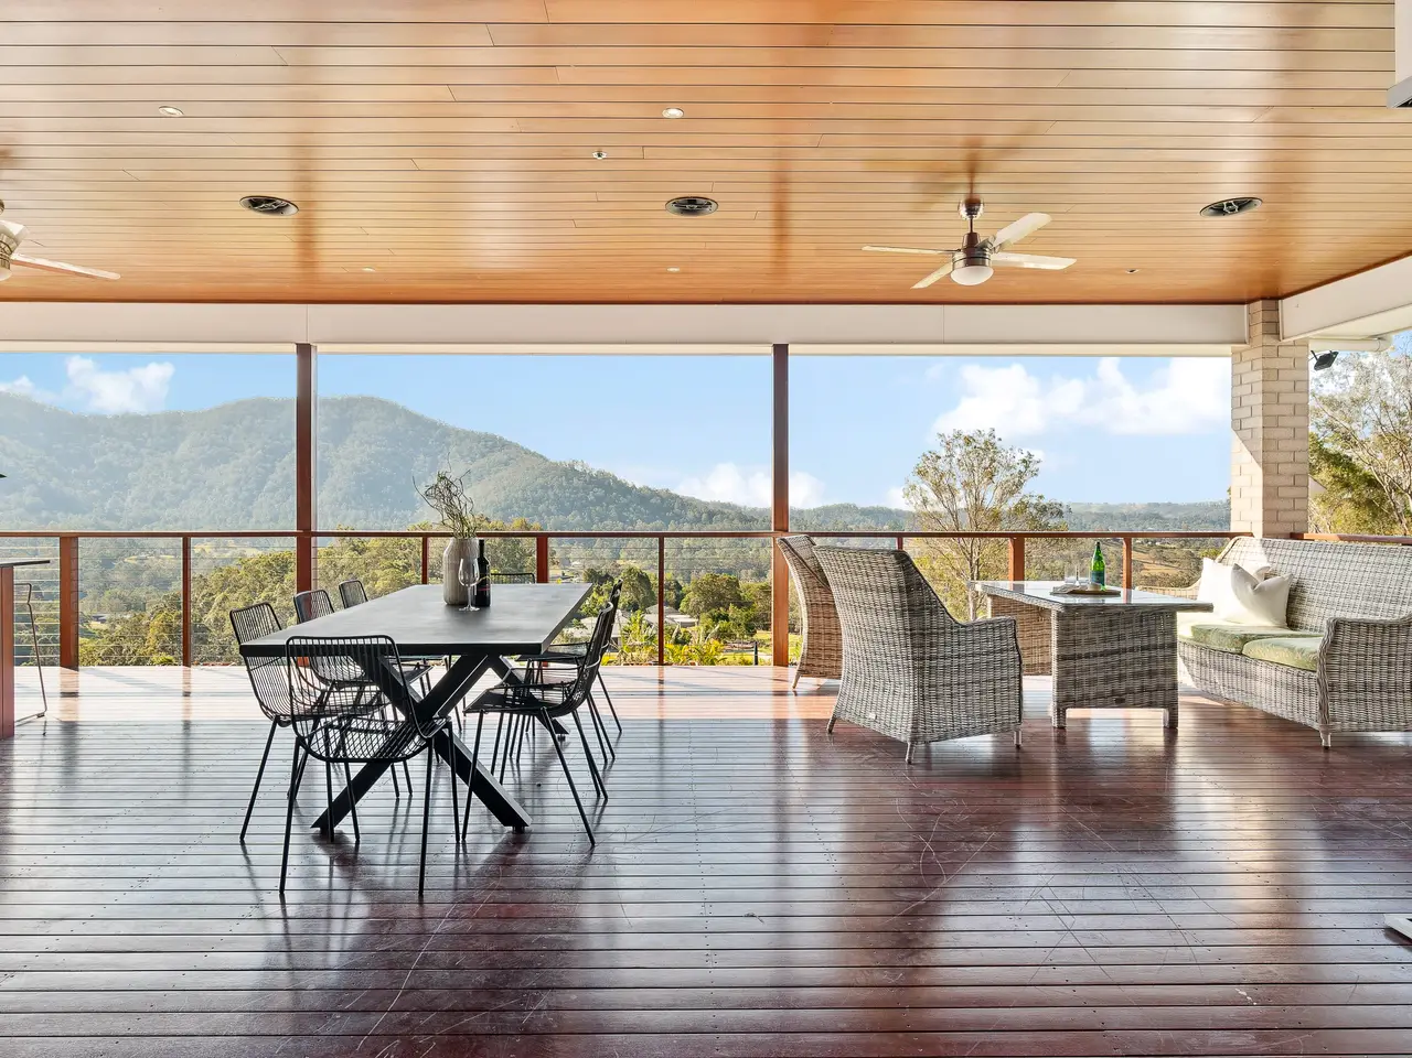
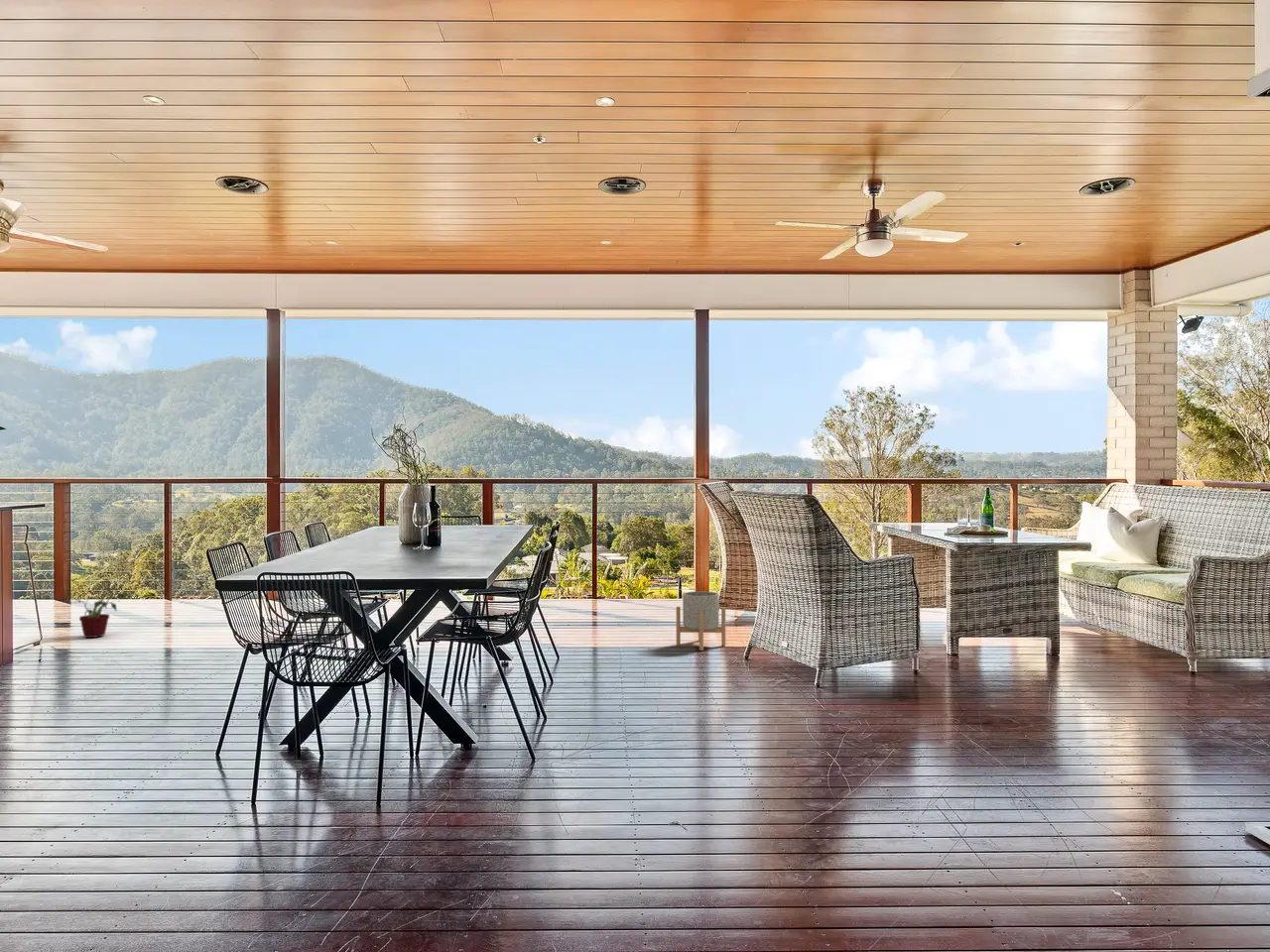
+ potted plant (102, 607)
+ planter (700, 619)
